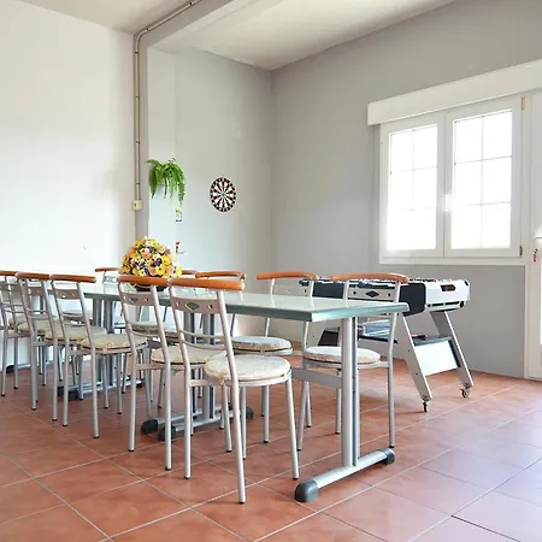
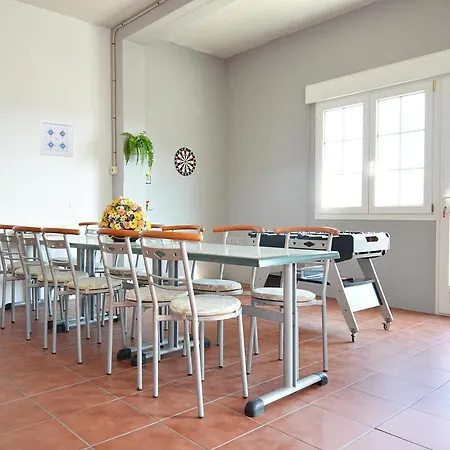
+ wall art (56, 139)
